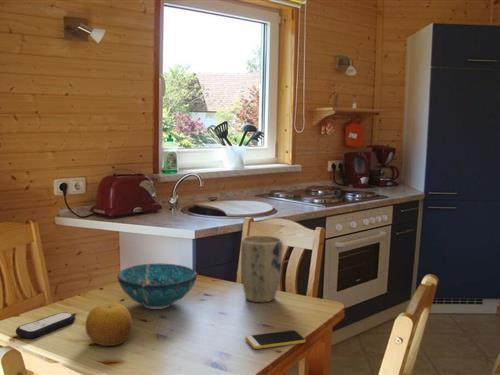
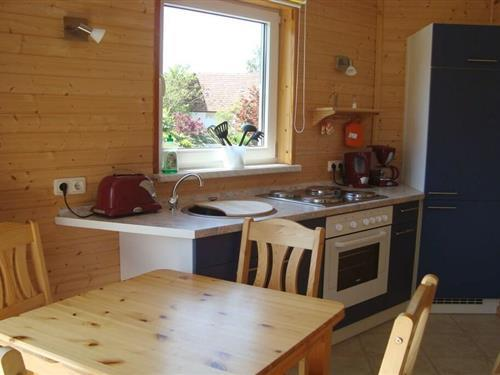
- fruit (109, 324)
- remote control (47, 324)
- plant pot (261, 268)
- decorative bowl (157, 288)
- smartphone (275, 339)
